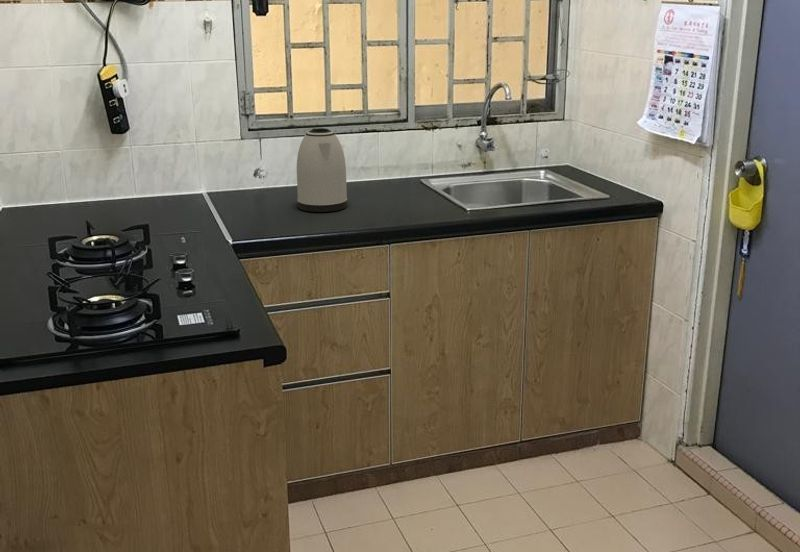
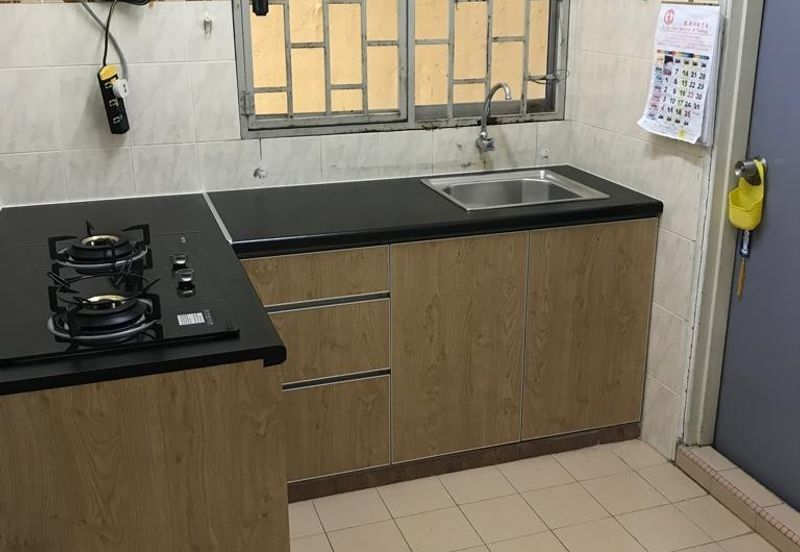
- kettle (319, 166)
